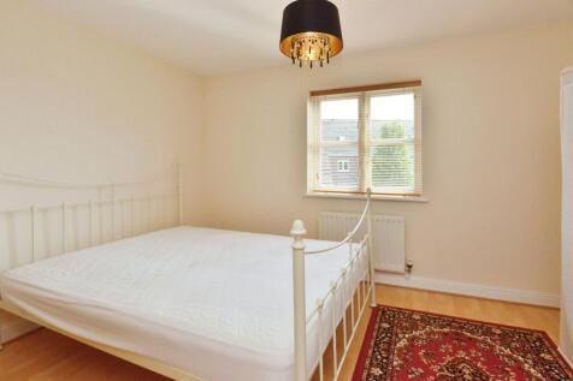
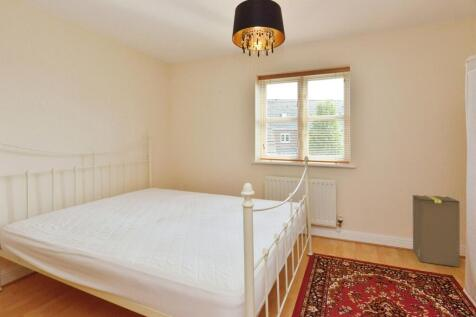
+ cardboard box (434, 228)
